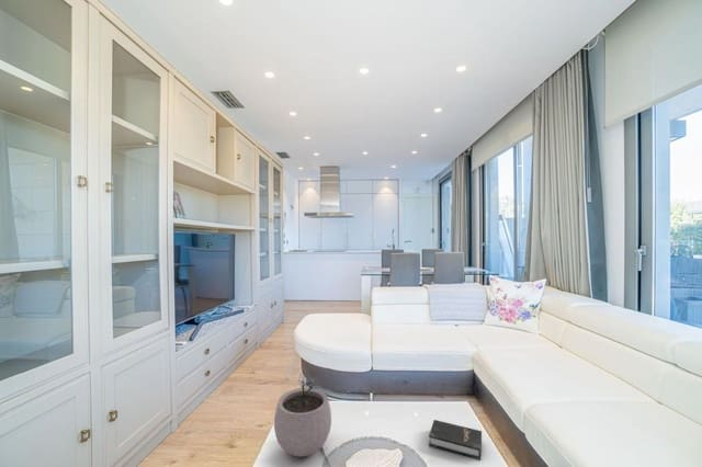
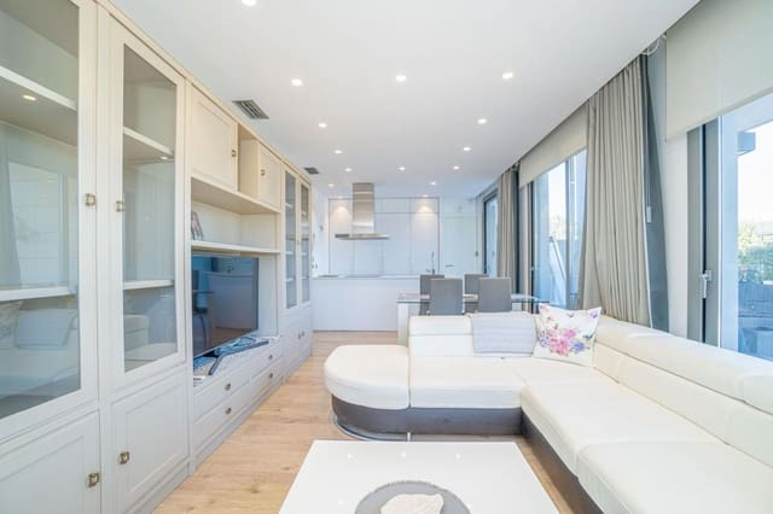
- hardback book (455, 437)
- plant pot (303, 413)
